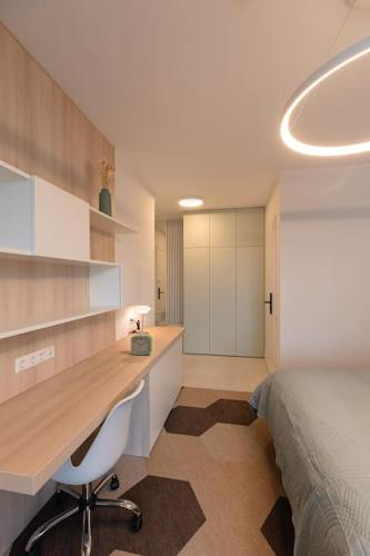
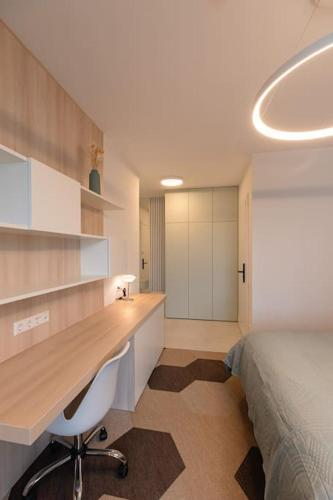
- alarm clock (141, 344)
